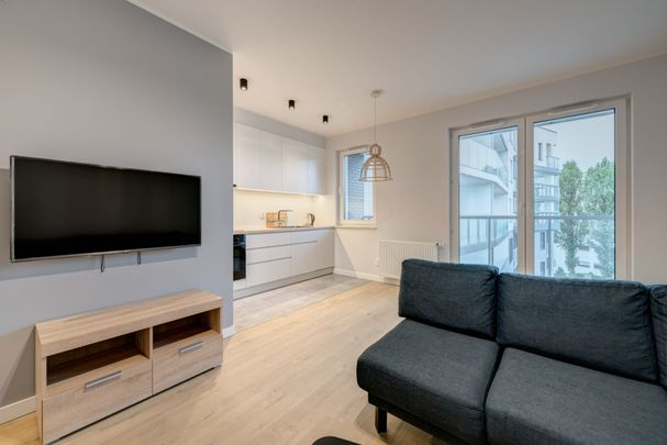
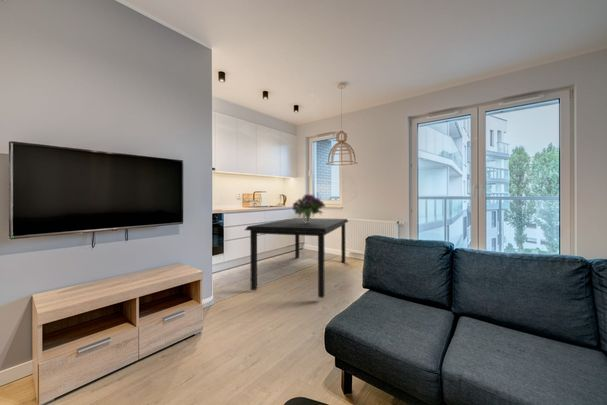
+ dining table (298, 248)
+ bouquet (307, 208)
